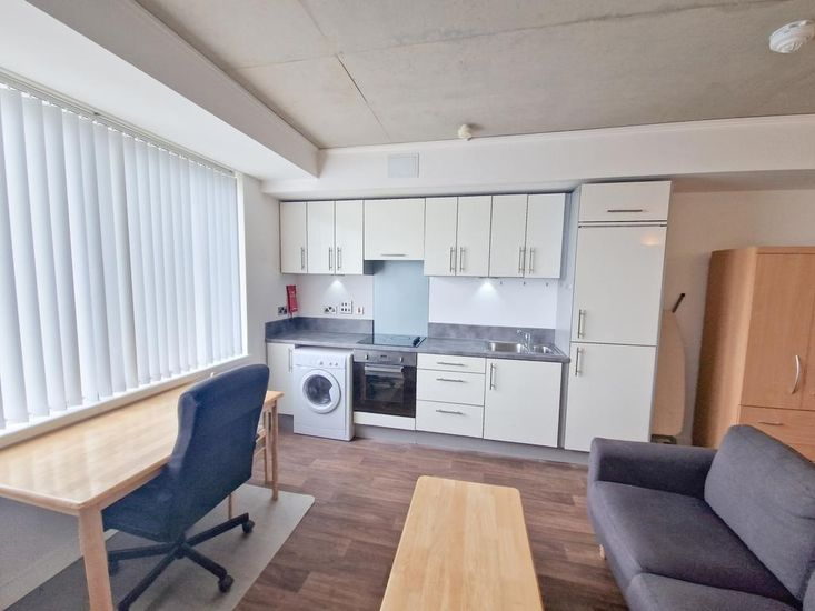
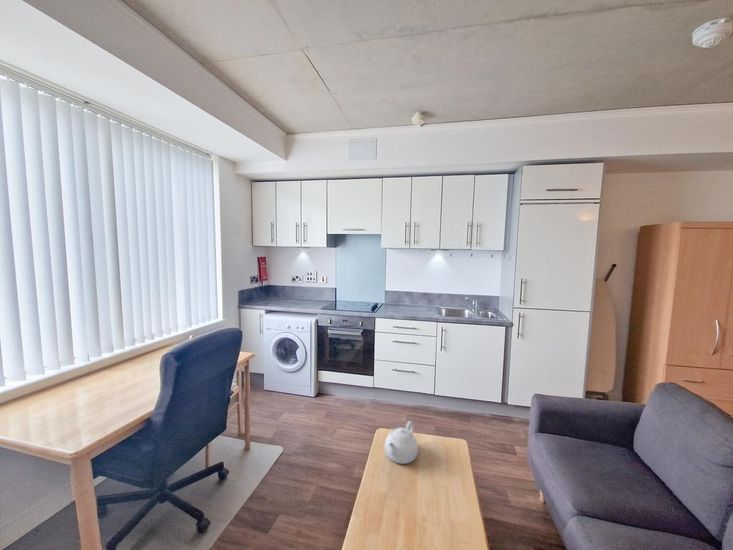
+ teapot (401, 440)
